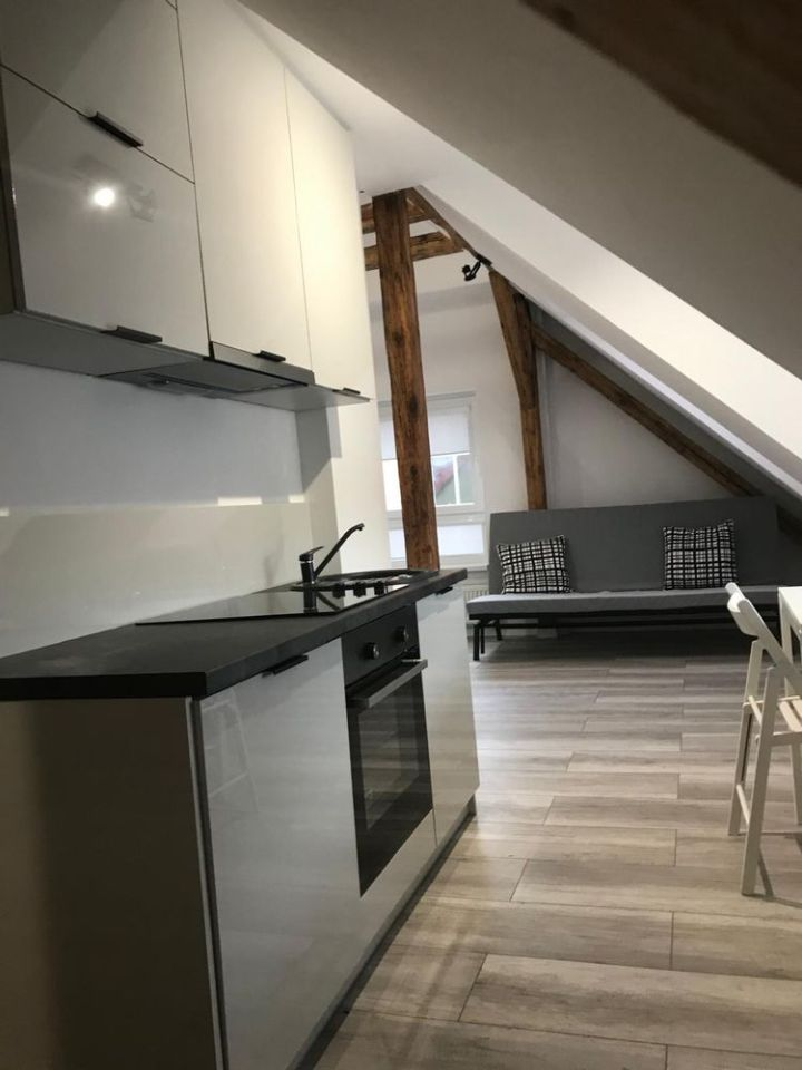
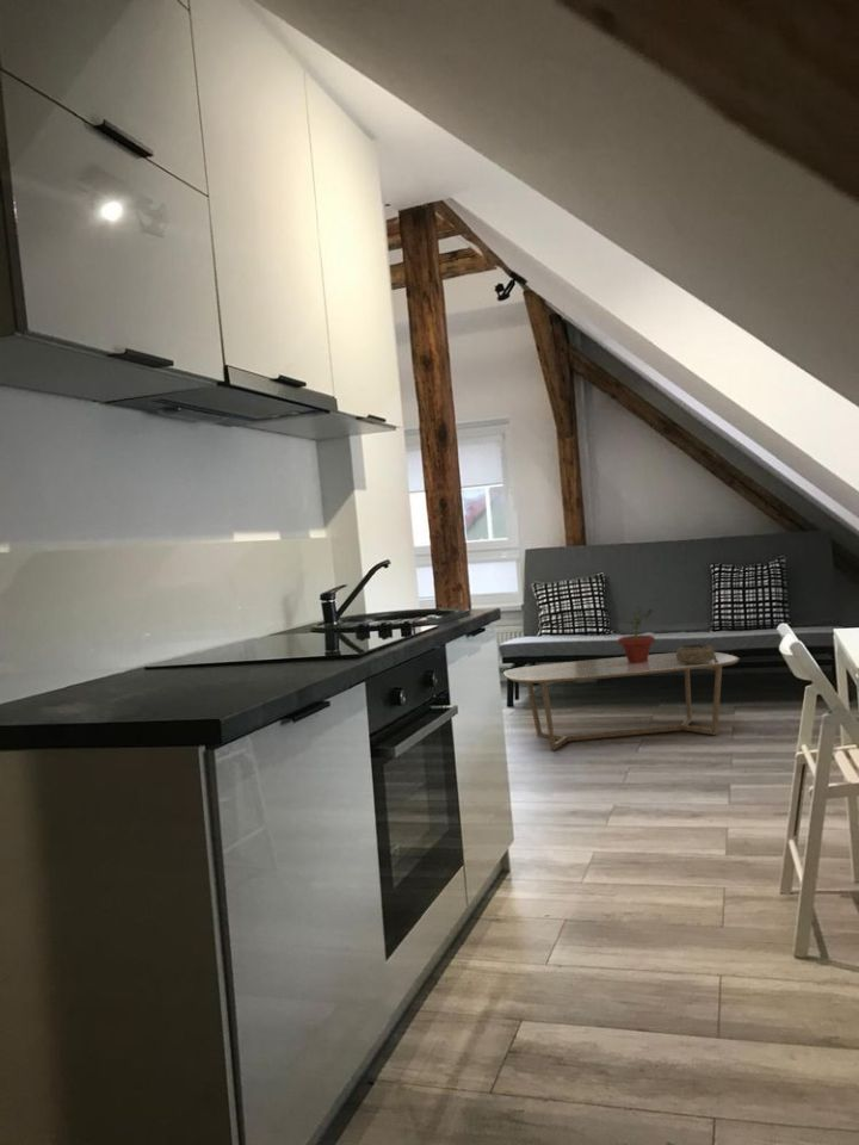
+ coffee table (617, 676)
+ decorative bowl (694, 654)
+ potted plant (636, 632)
